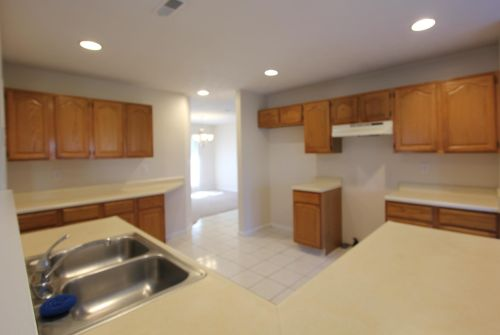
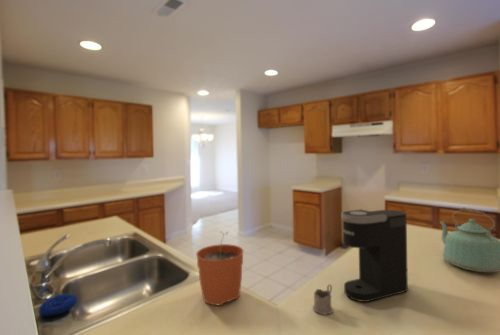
+ kettle (467, 235)
+ coffee maker (374, 251)
+ plant pot (220, 262)
+ tea glass holder (324, 295)
